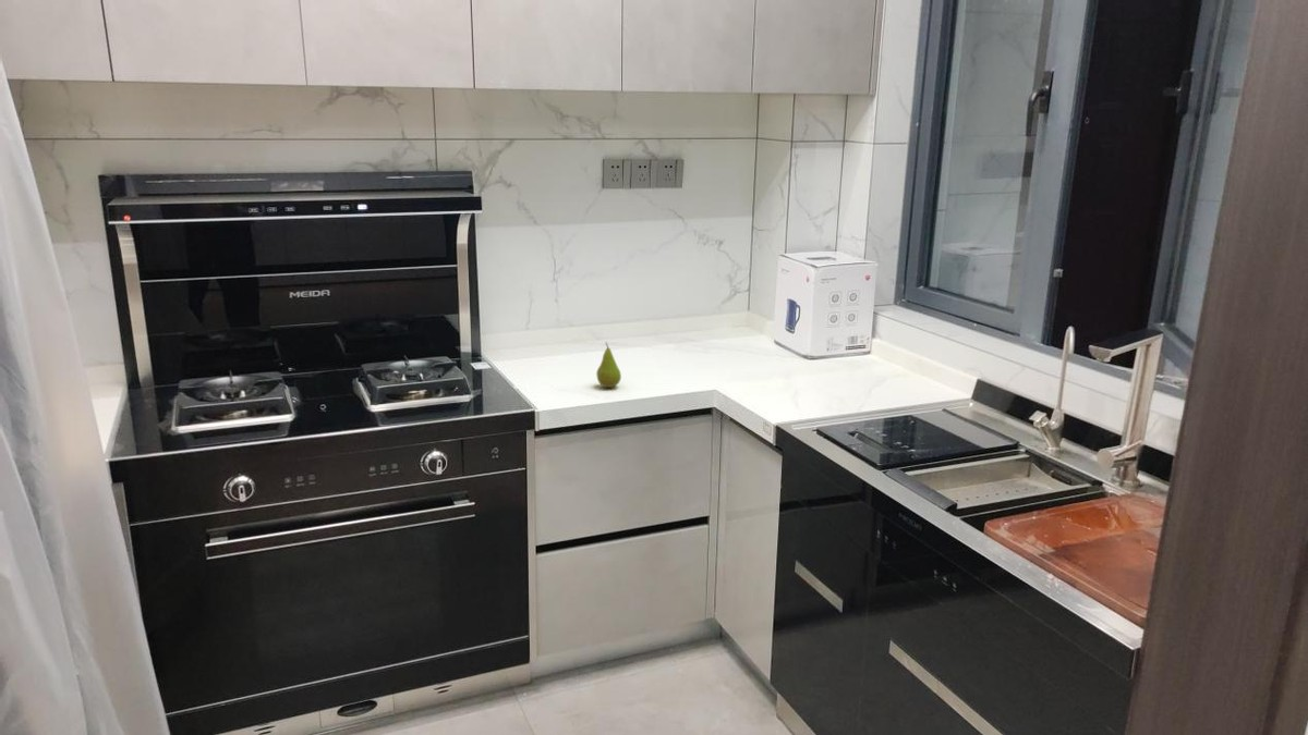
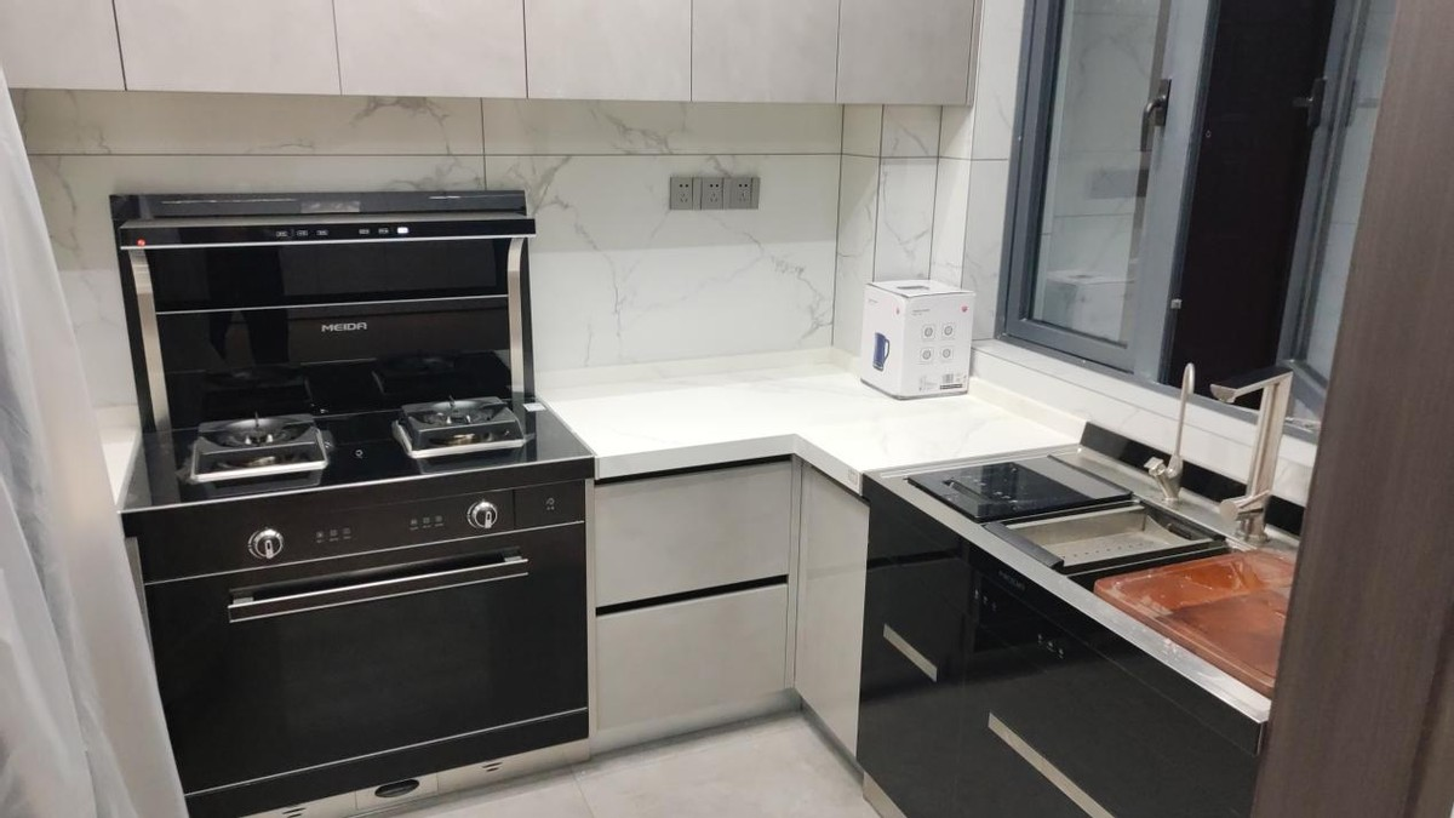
- fruit (608, 364)
